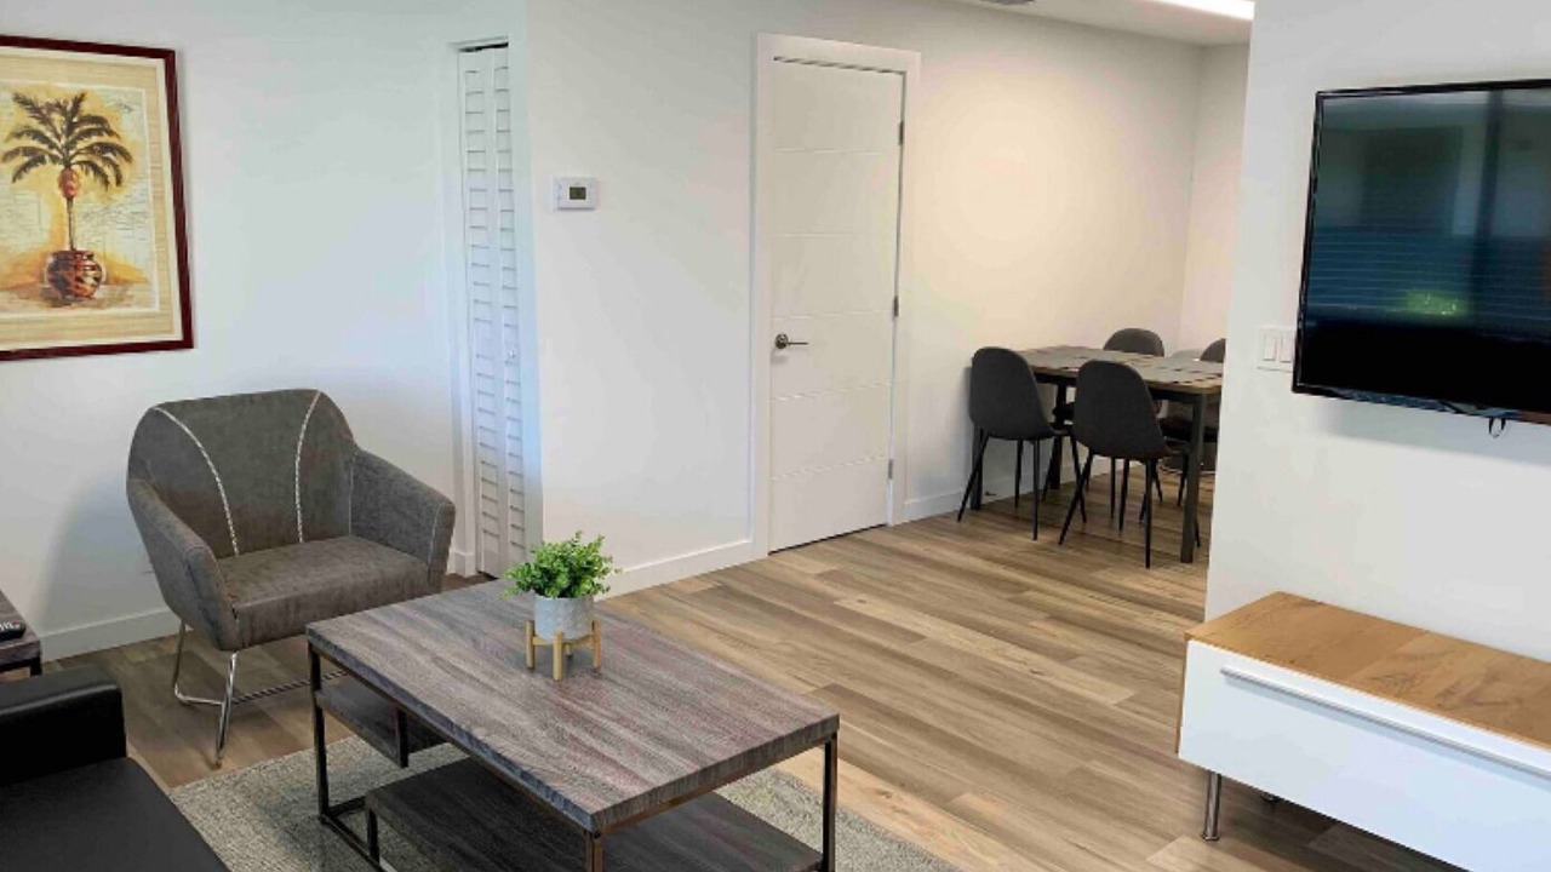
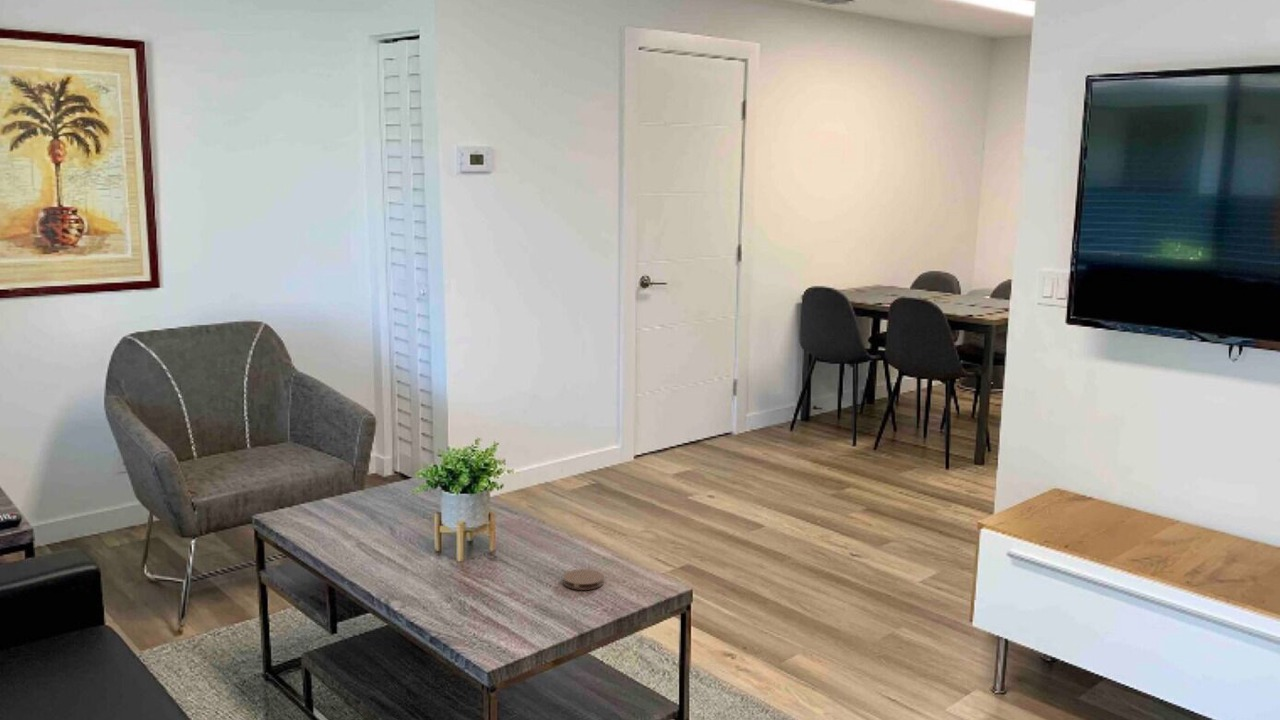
+ coaster (583, 579)
